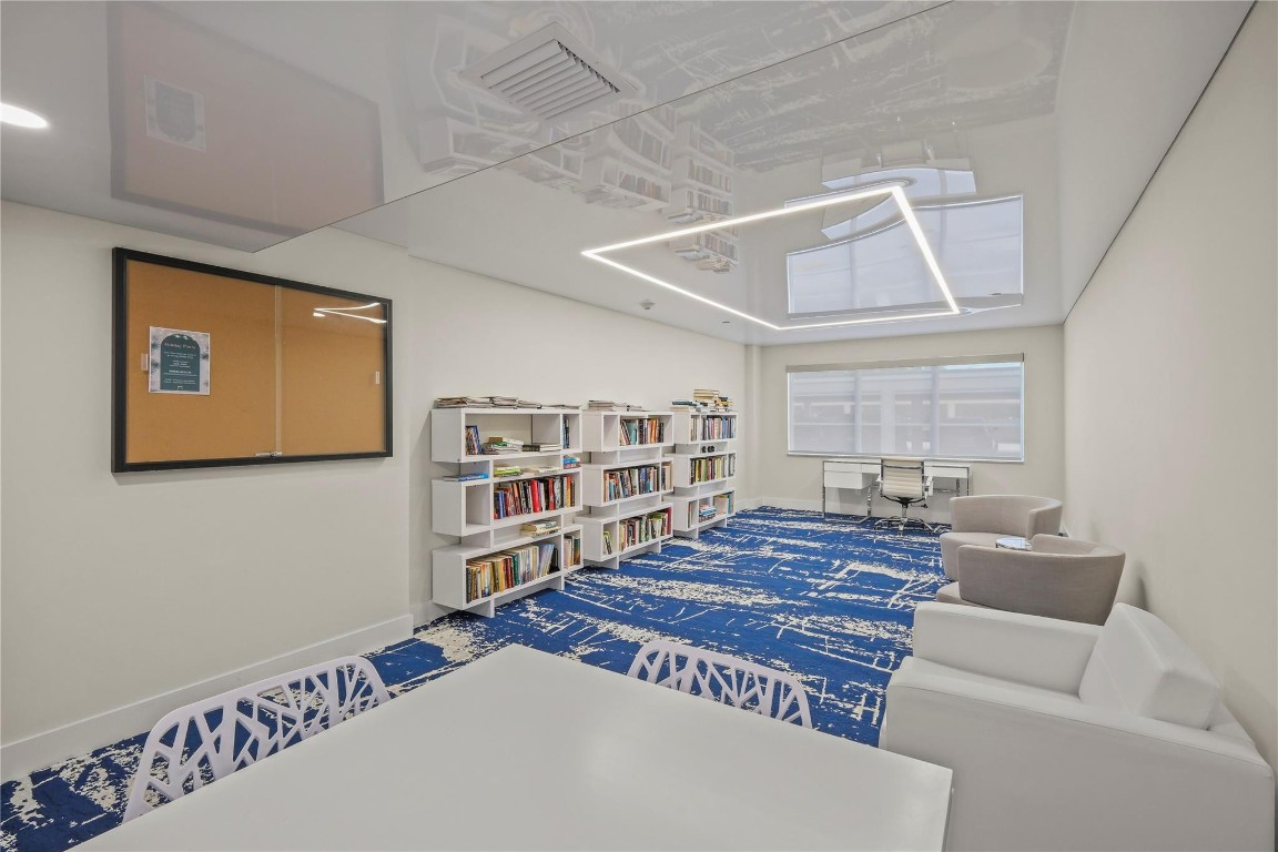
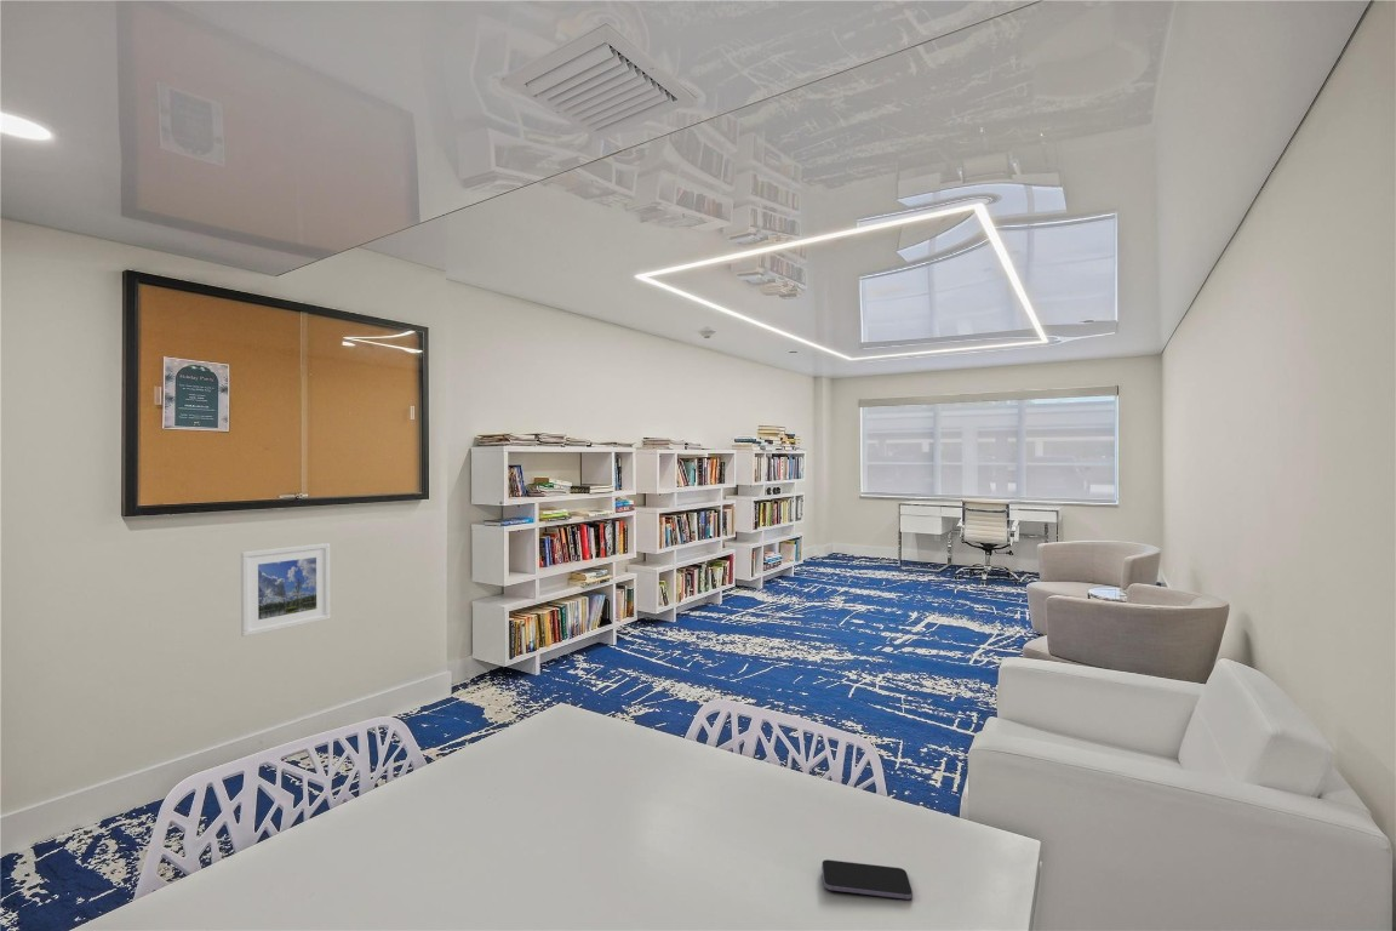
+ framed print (287, 587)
+ smartphone (865, 878)
